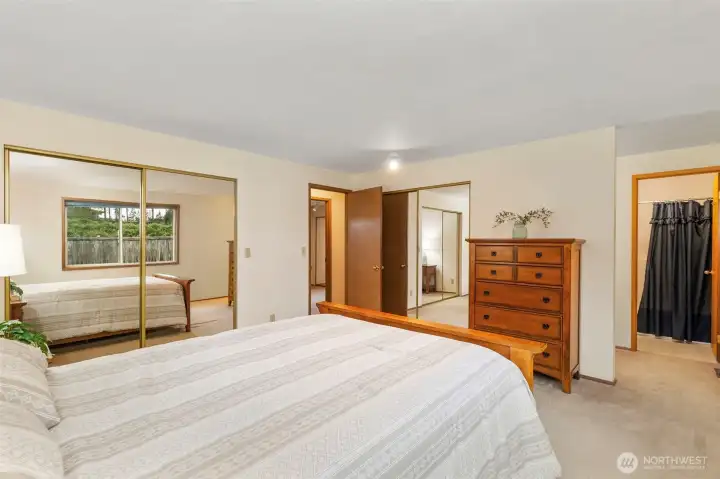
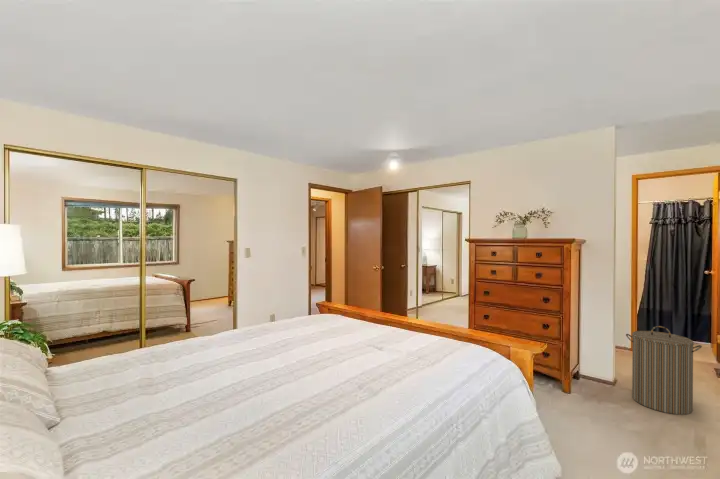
+ laundry hamper (661, 364)
